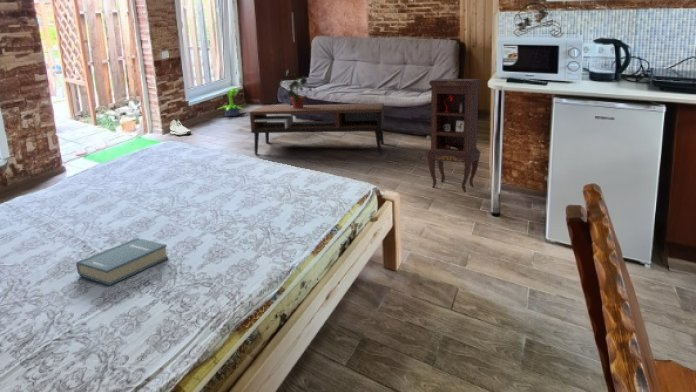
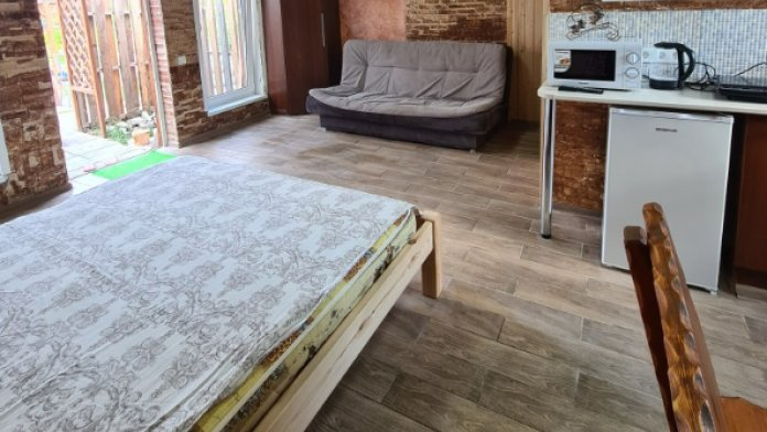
- hardback book (123, 259)
- cabinet (453, 135)
- sneaker (179, 126)
- potted plant (230, 101)
- coffee table (319, 128)
- potted plant (294, 89)
